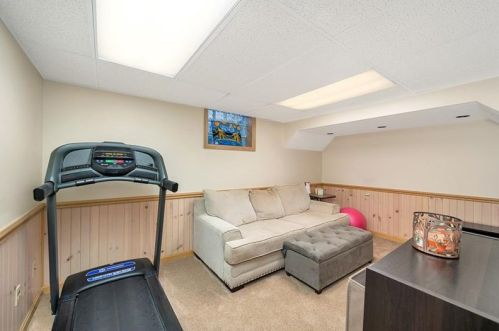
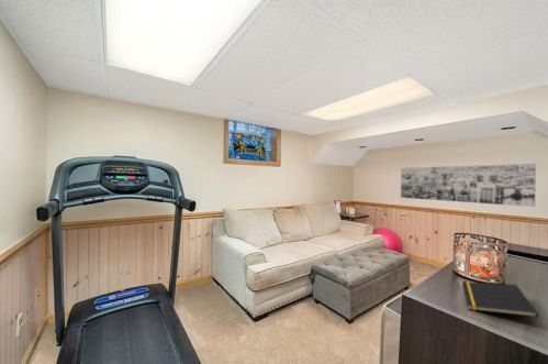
+ notepad (493, 296)
+ wall art (456, 184)
